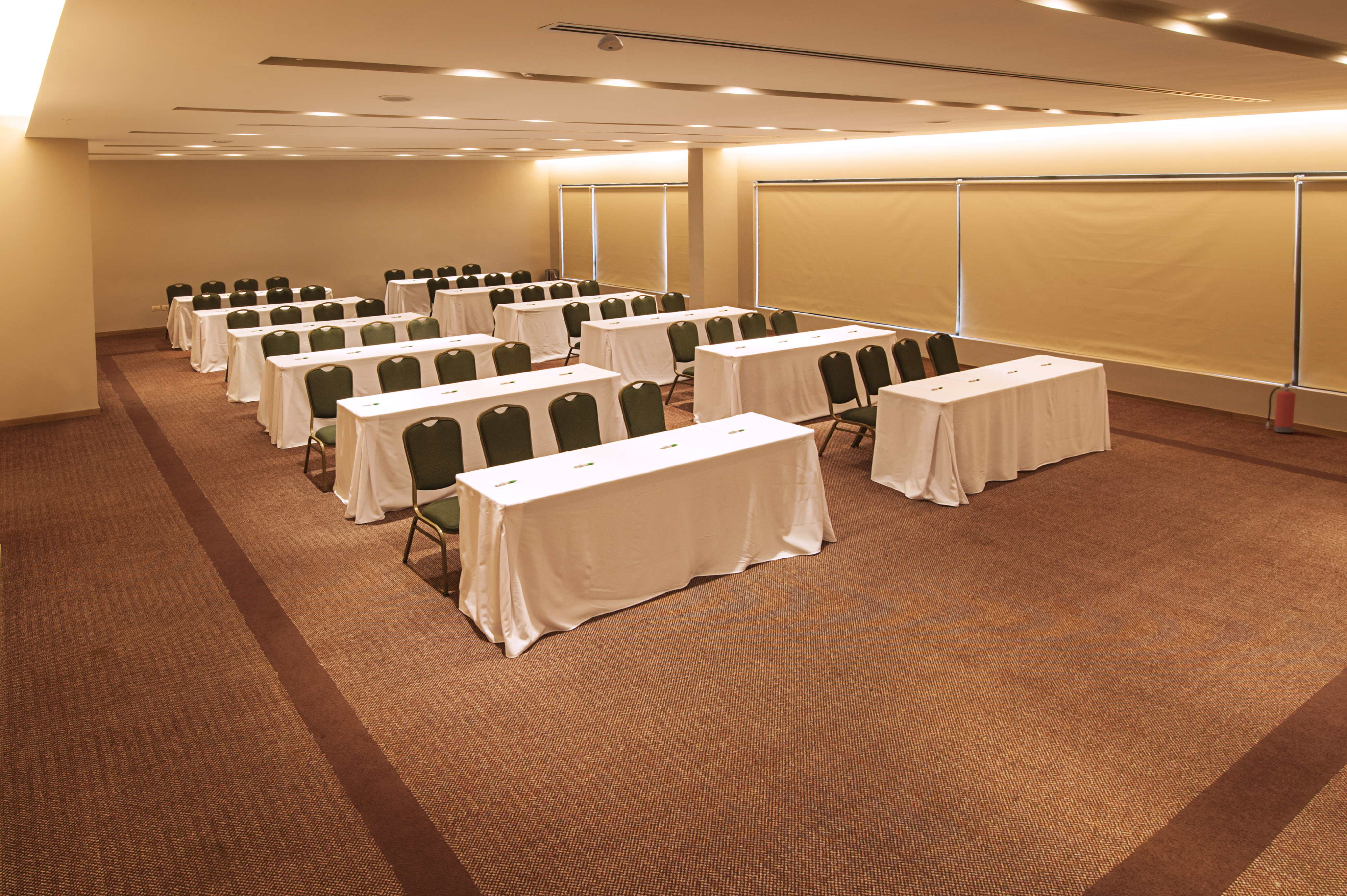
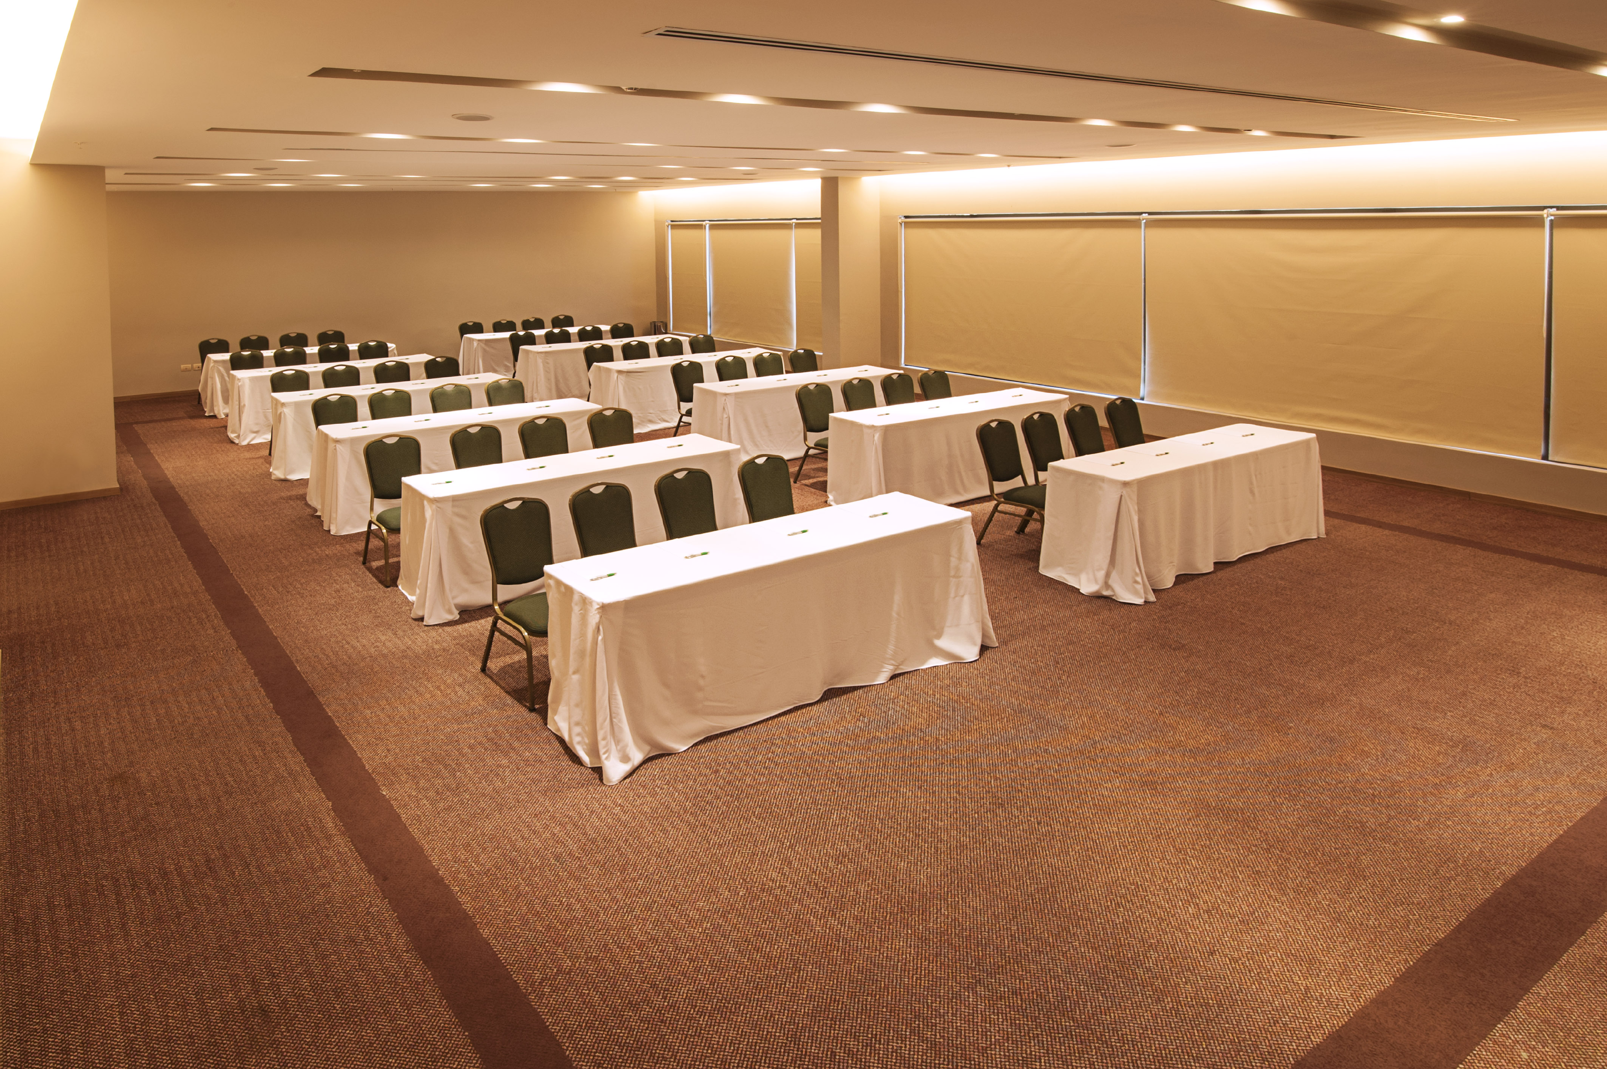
- fire extinguisher (1282, 406)
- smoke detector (610, 41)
